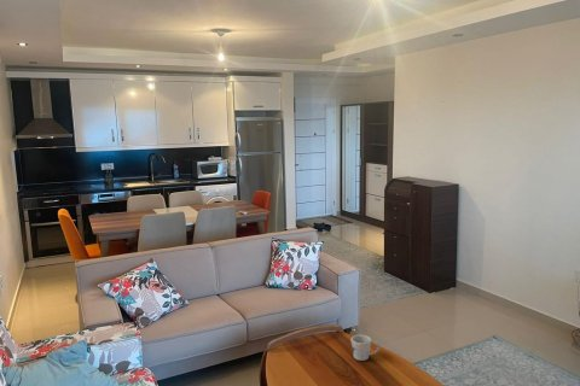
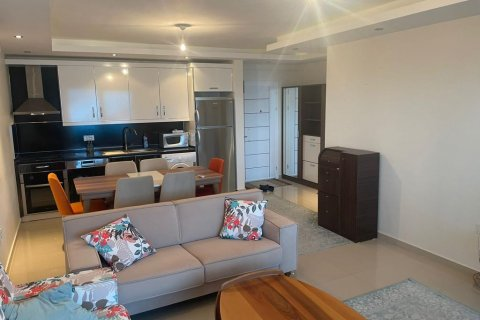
- mug (365, 347)
